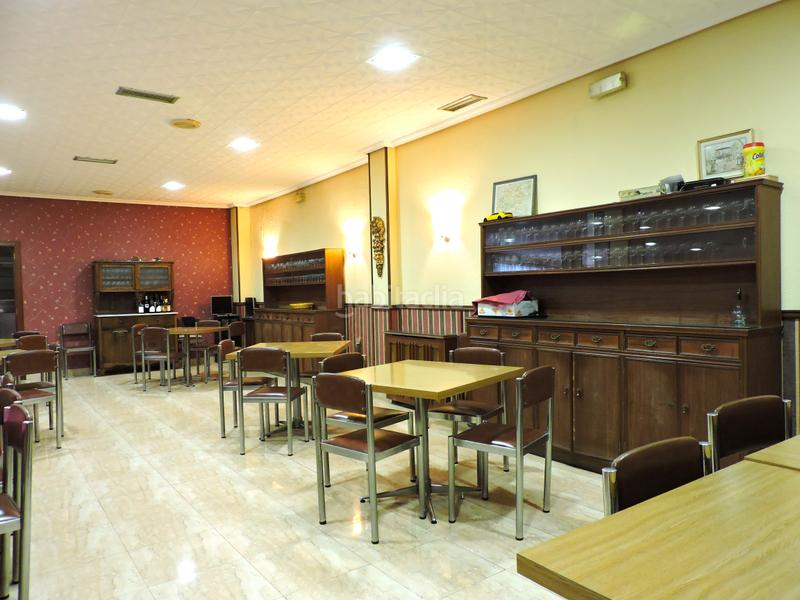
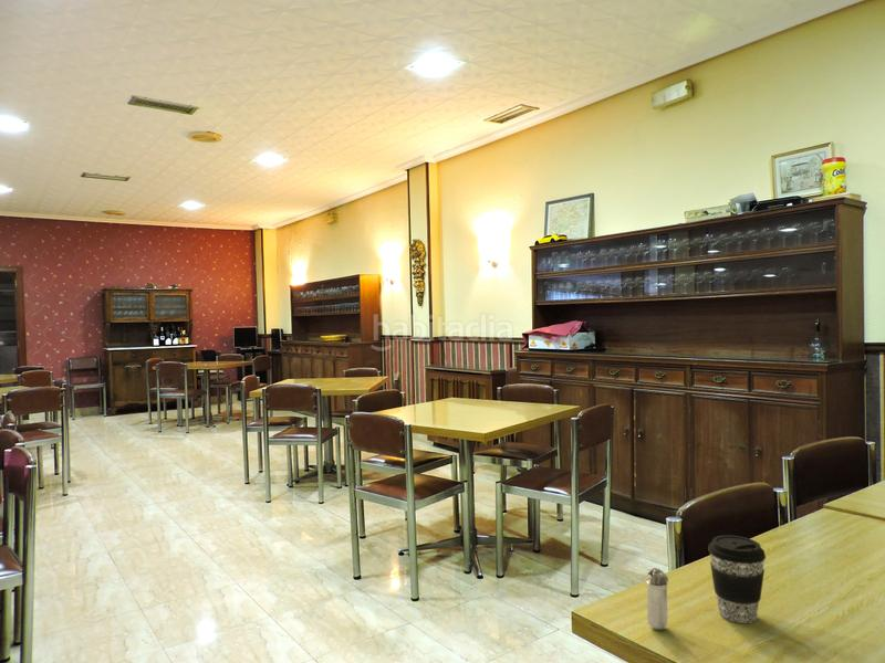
+ coffee cup (736, 578)
+ shaker (657, 598)
